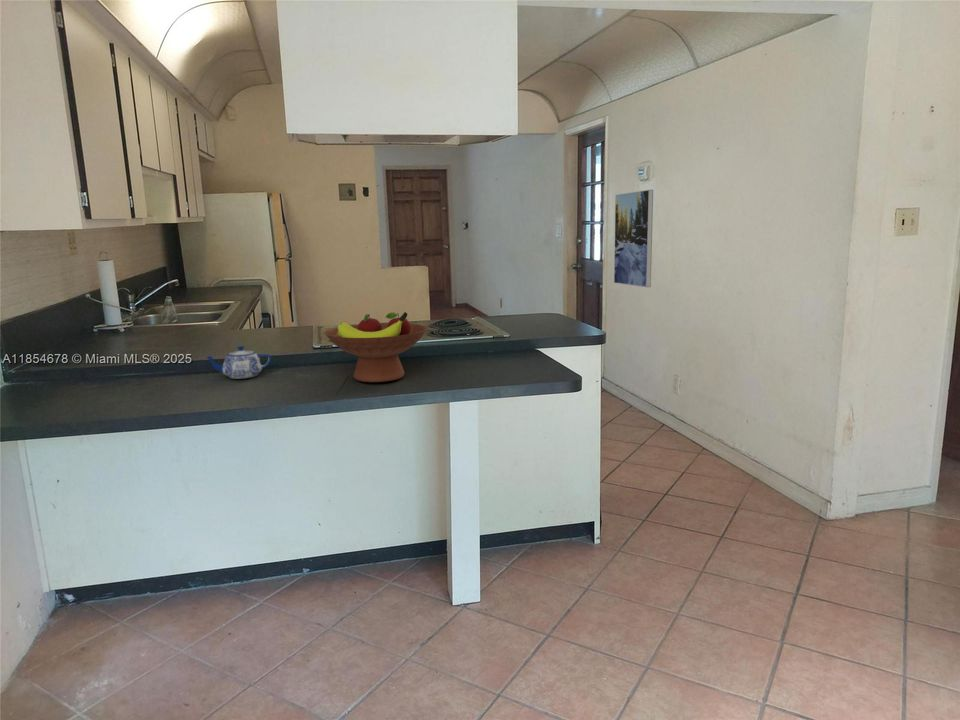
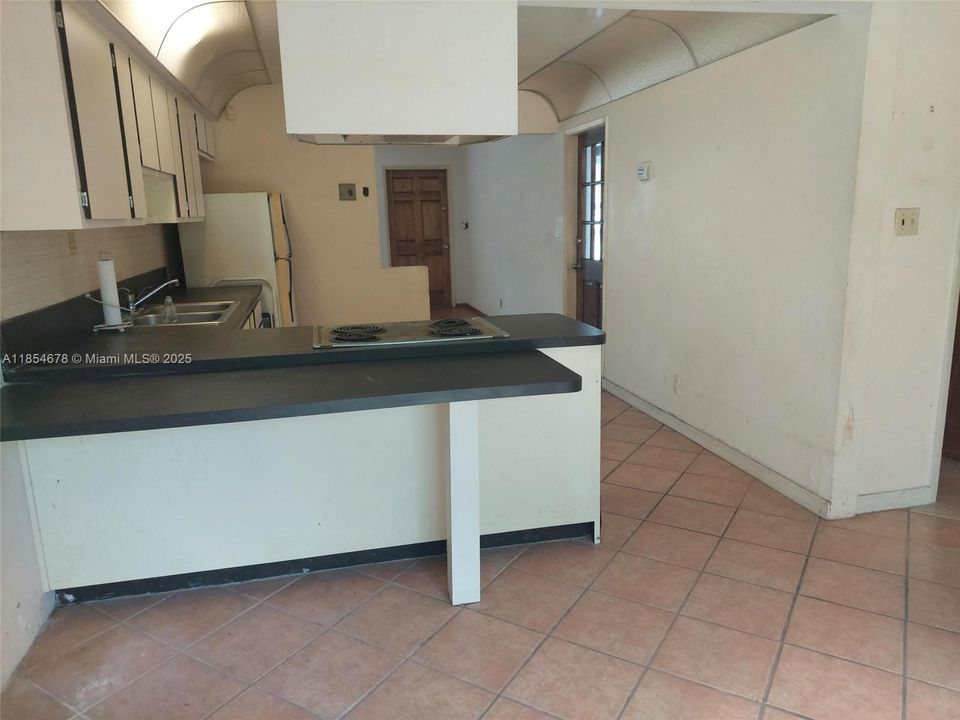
- teapot (238, 361)
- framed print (632, 239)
- fruit bowl (377, 344)
